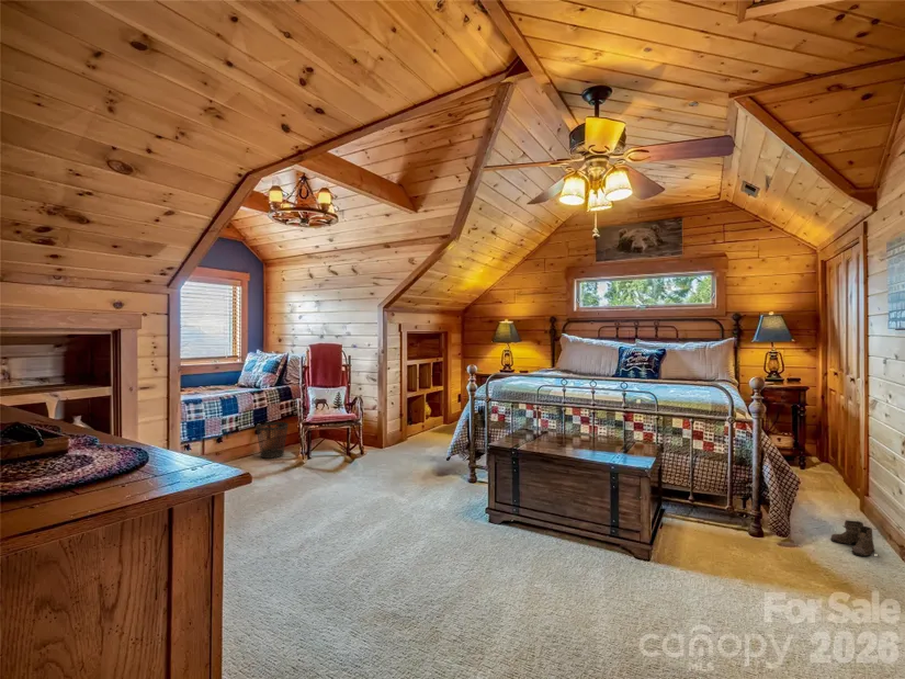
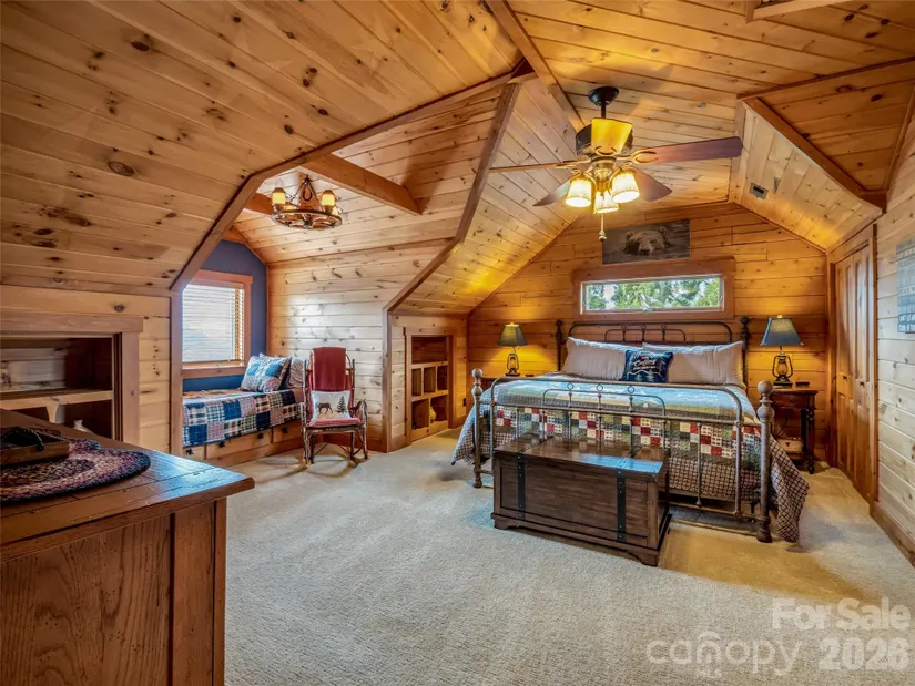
- boots (853, 535)
- wastebasket (272, 440)
